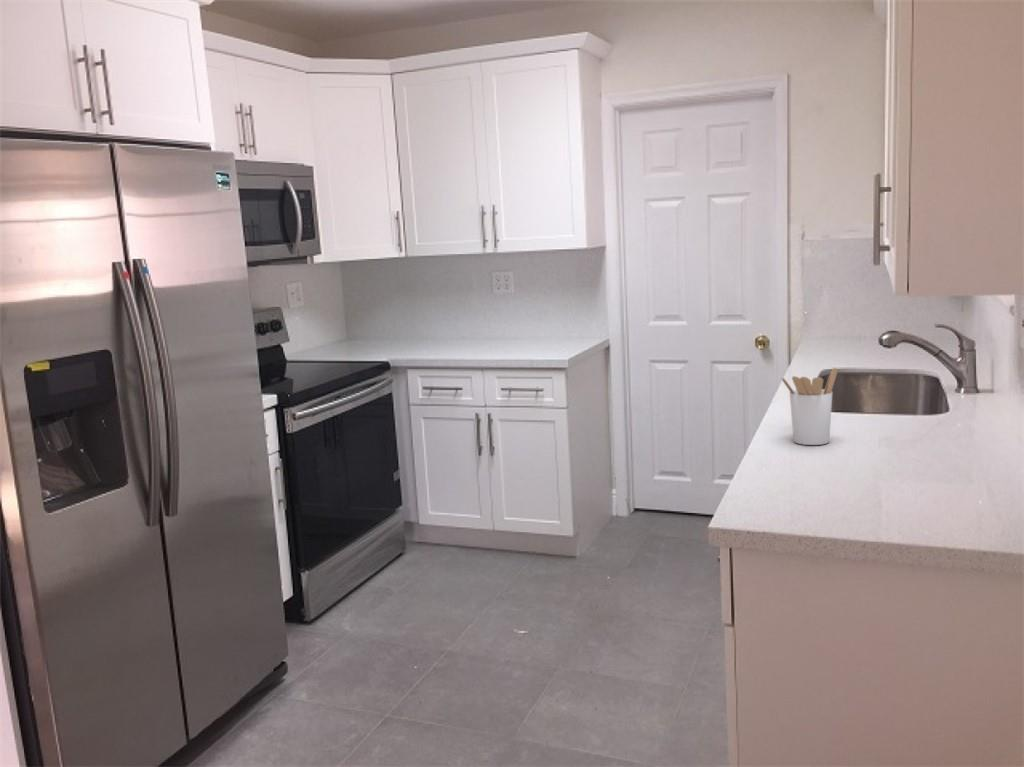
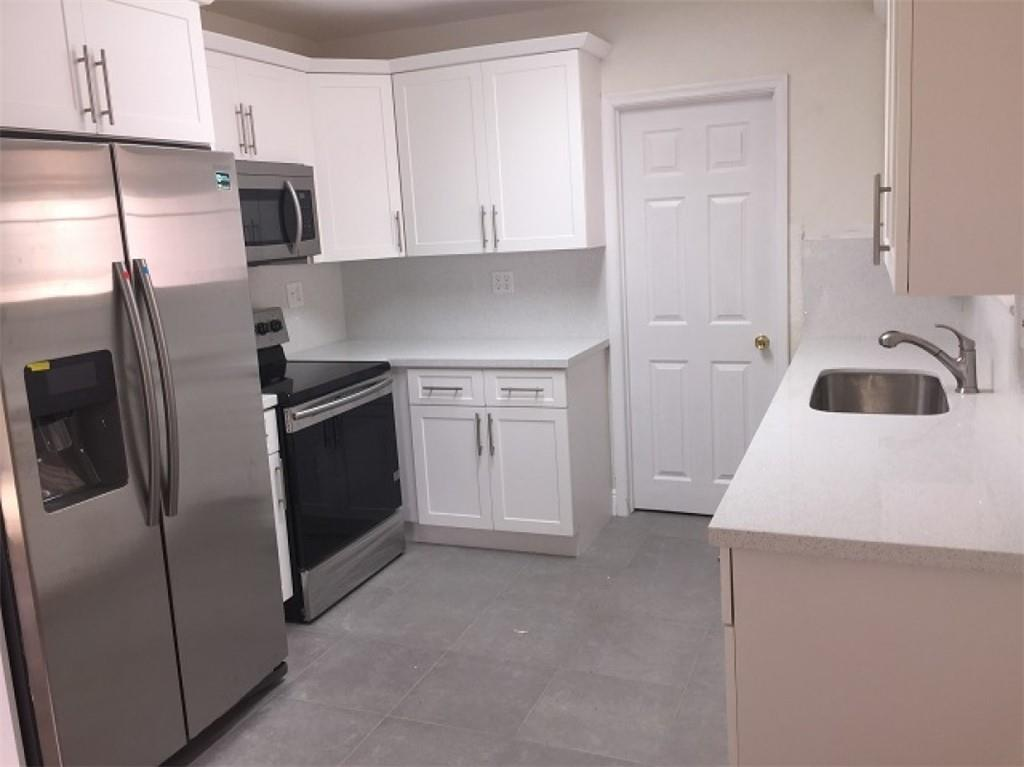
- utensil holder (810, 406)
